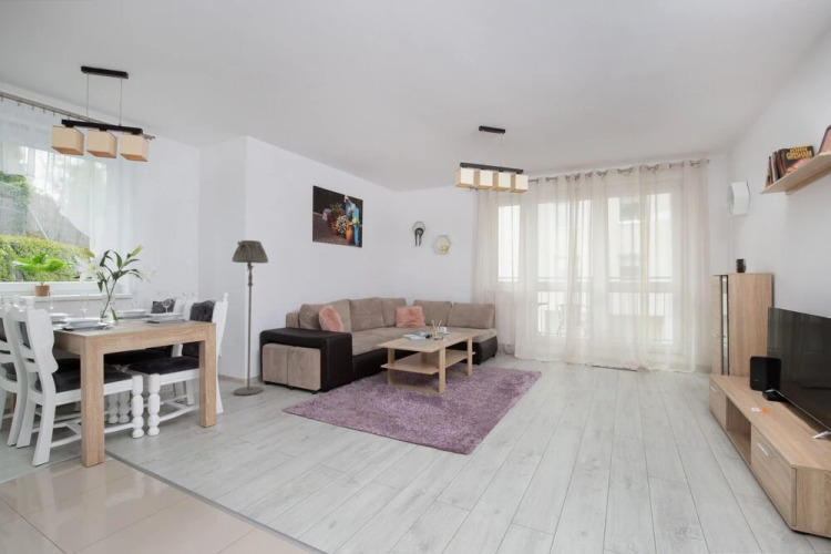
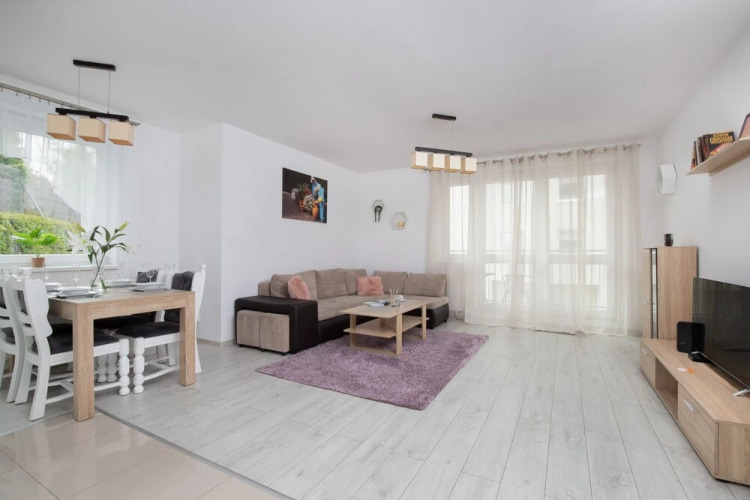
- floor lamp (249, 316)
